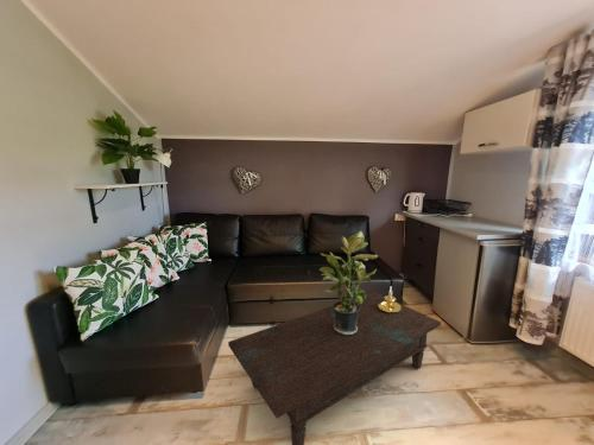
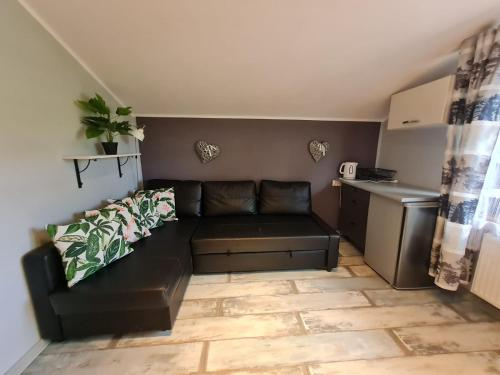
- potted plant (348, 280)
- candle holder (388, 297)
- coffee table (341, 354)
